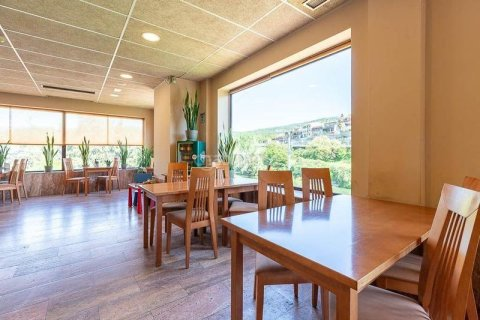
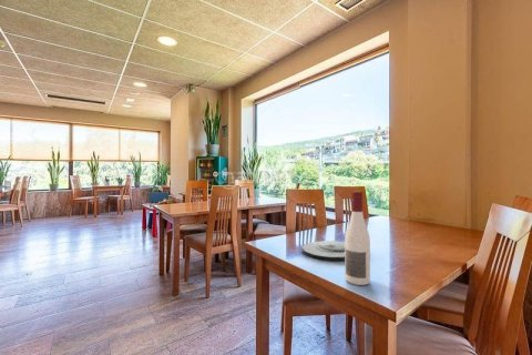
+ plate (331, 247)
+ alcohol (357, 235)
